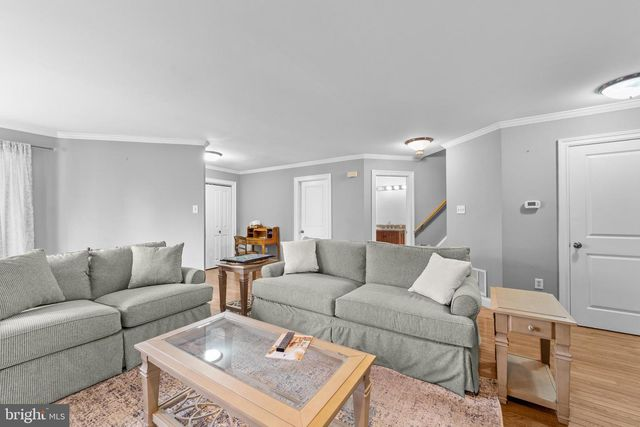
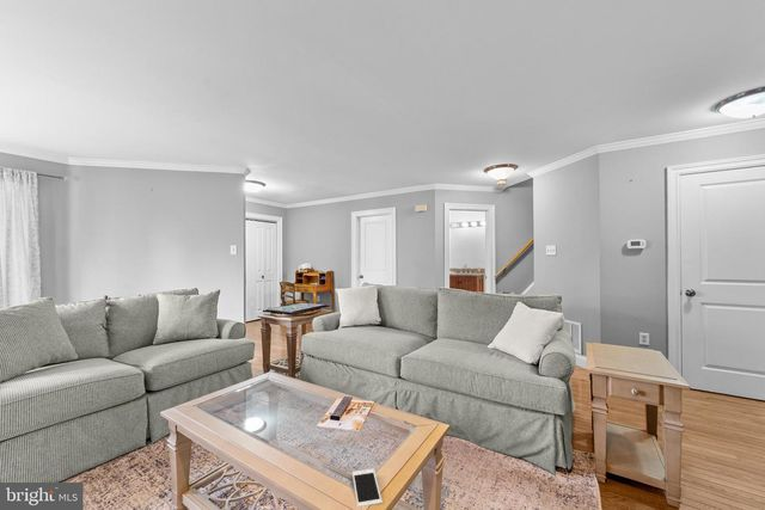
+ cell phone (366, 486)
